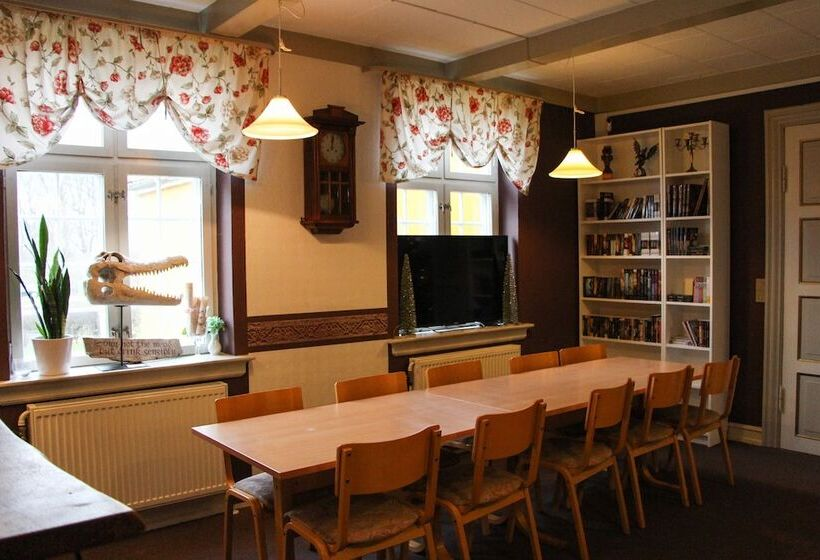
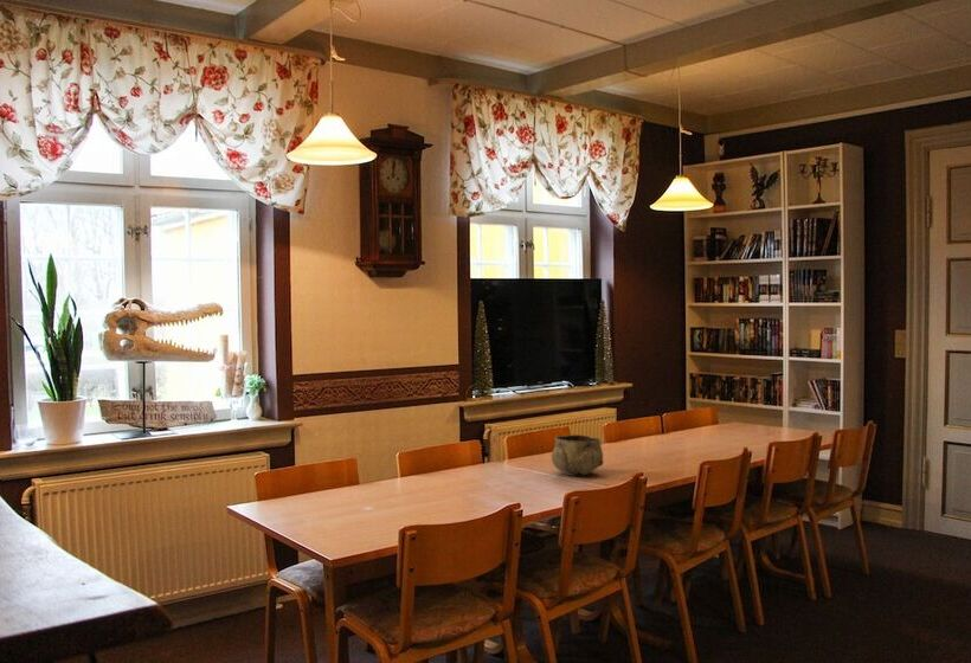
+ decorative bowl (577, 455)
